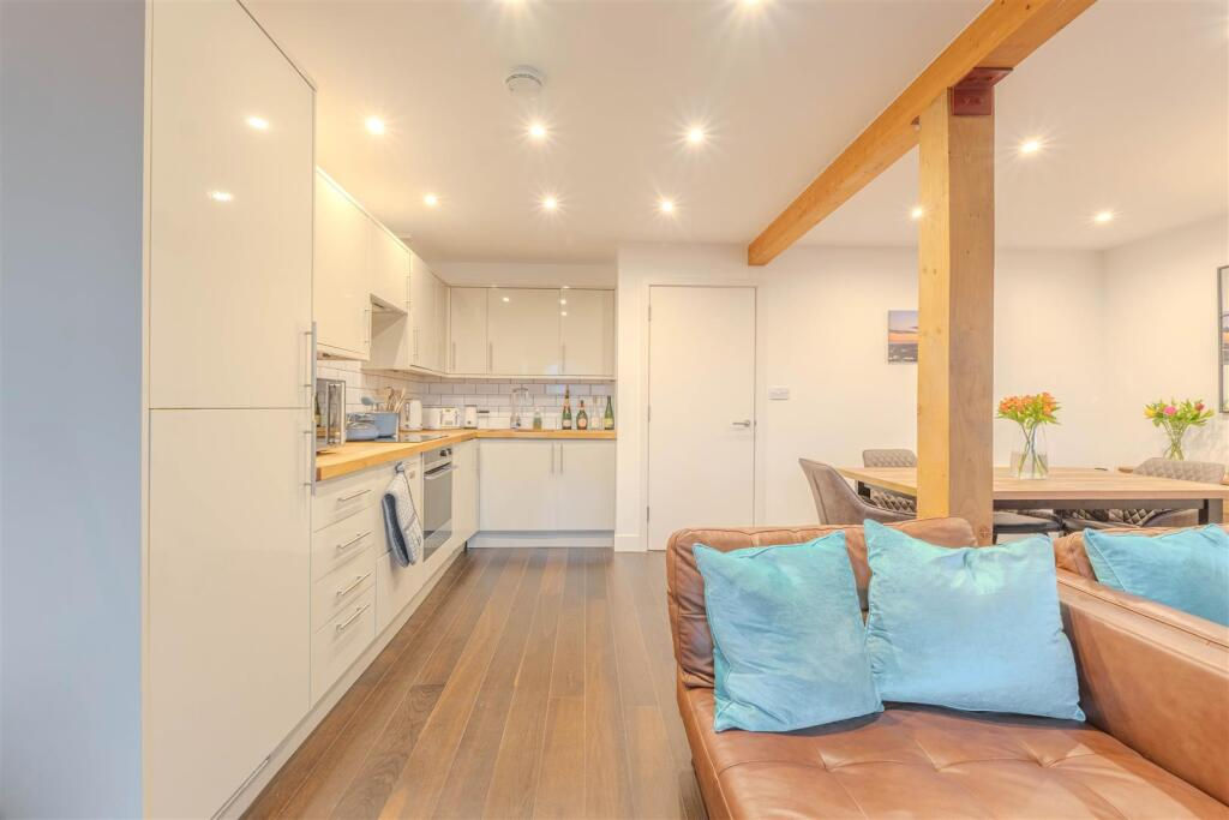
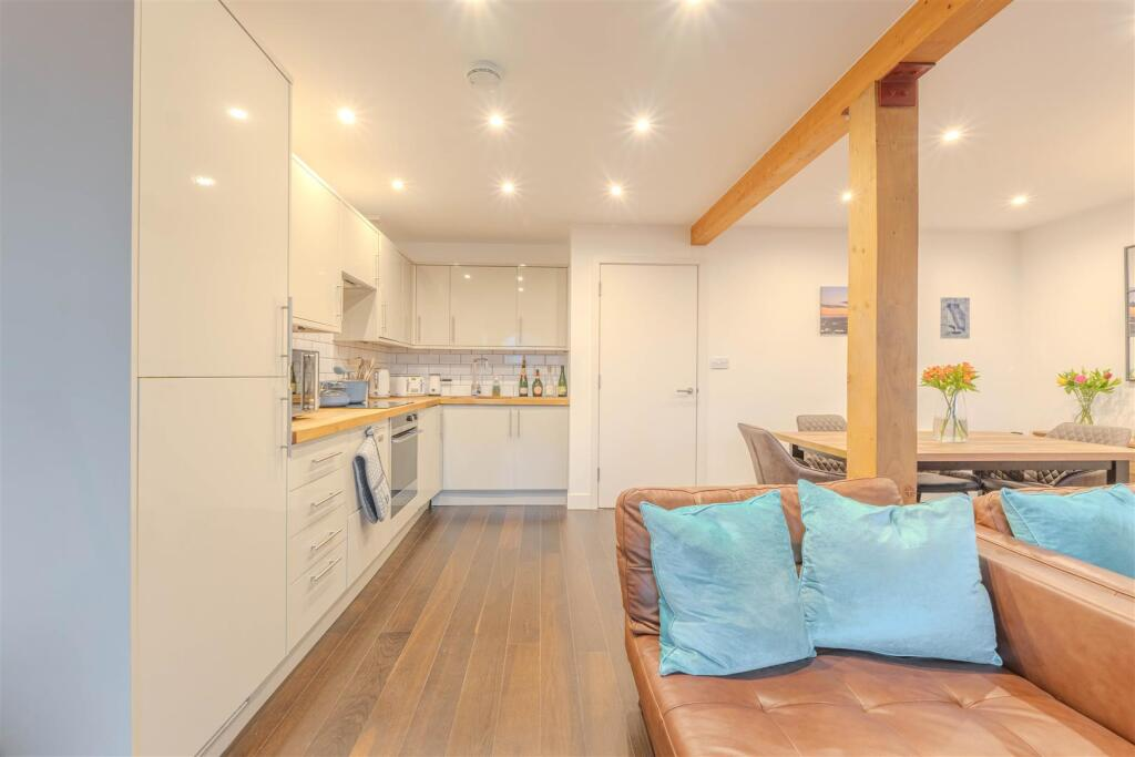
+ wall art (954, 317)
